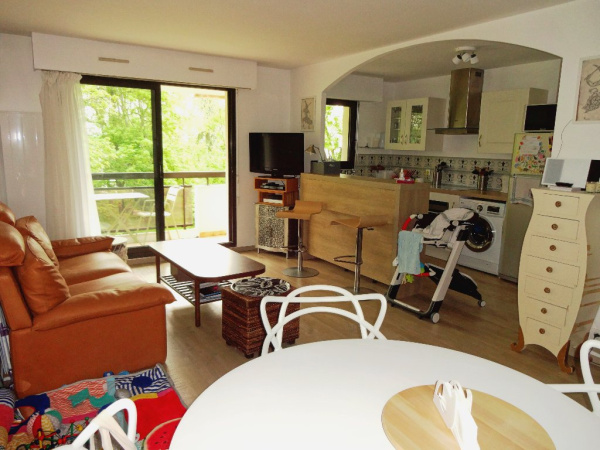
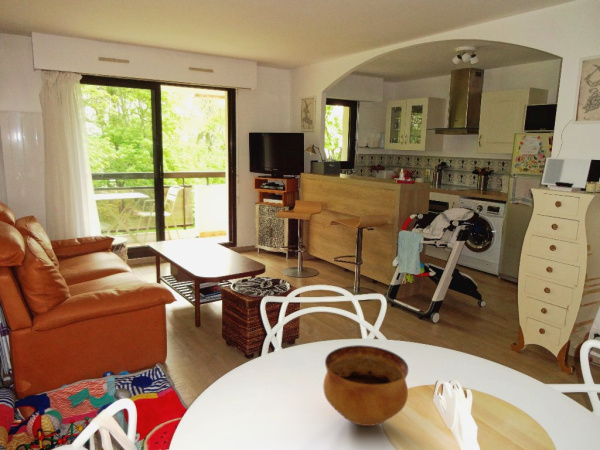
+ bowl (364, 391)
